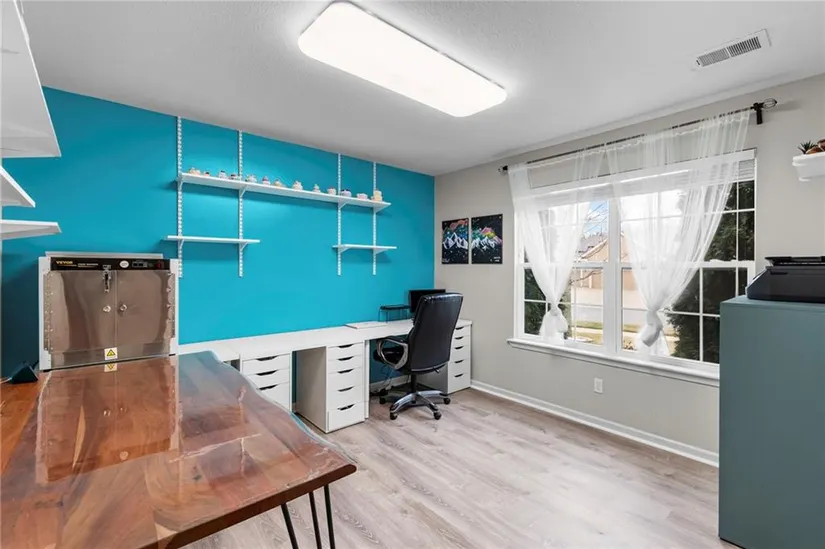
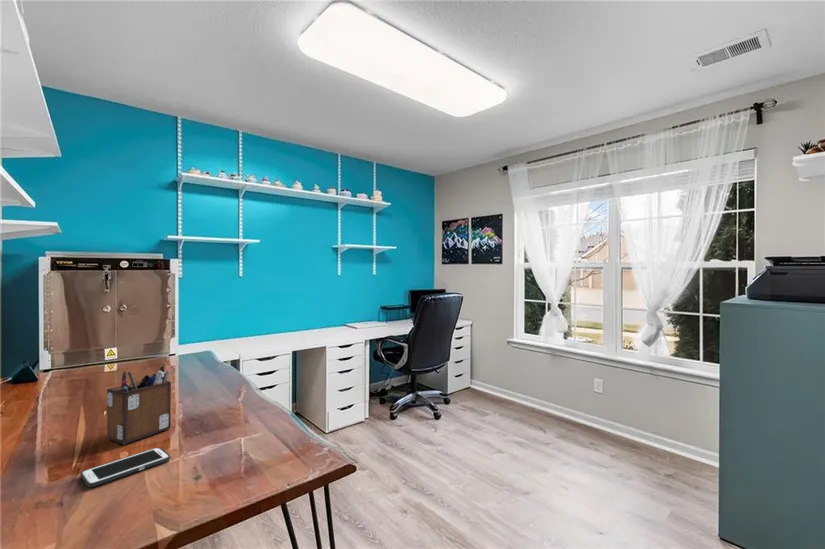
+ desk organizer (140, 400)
+ cell phone (127, 465)
